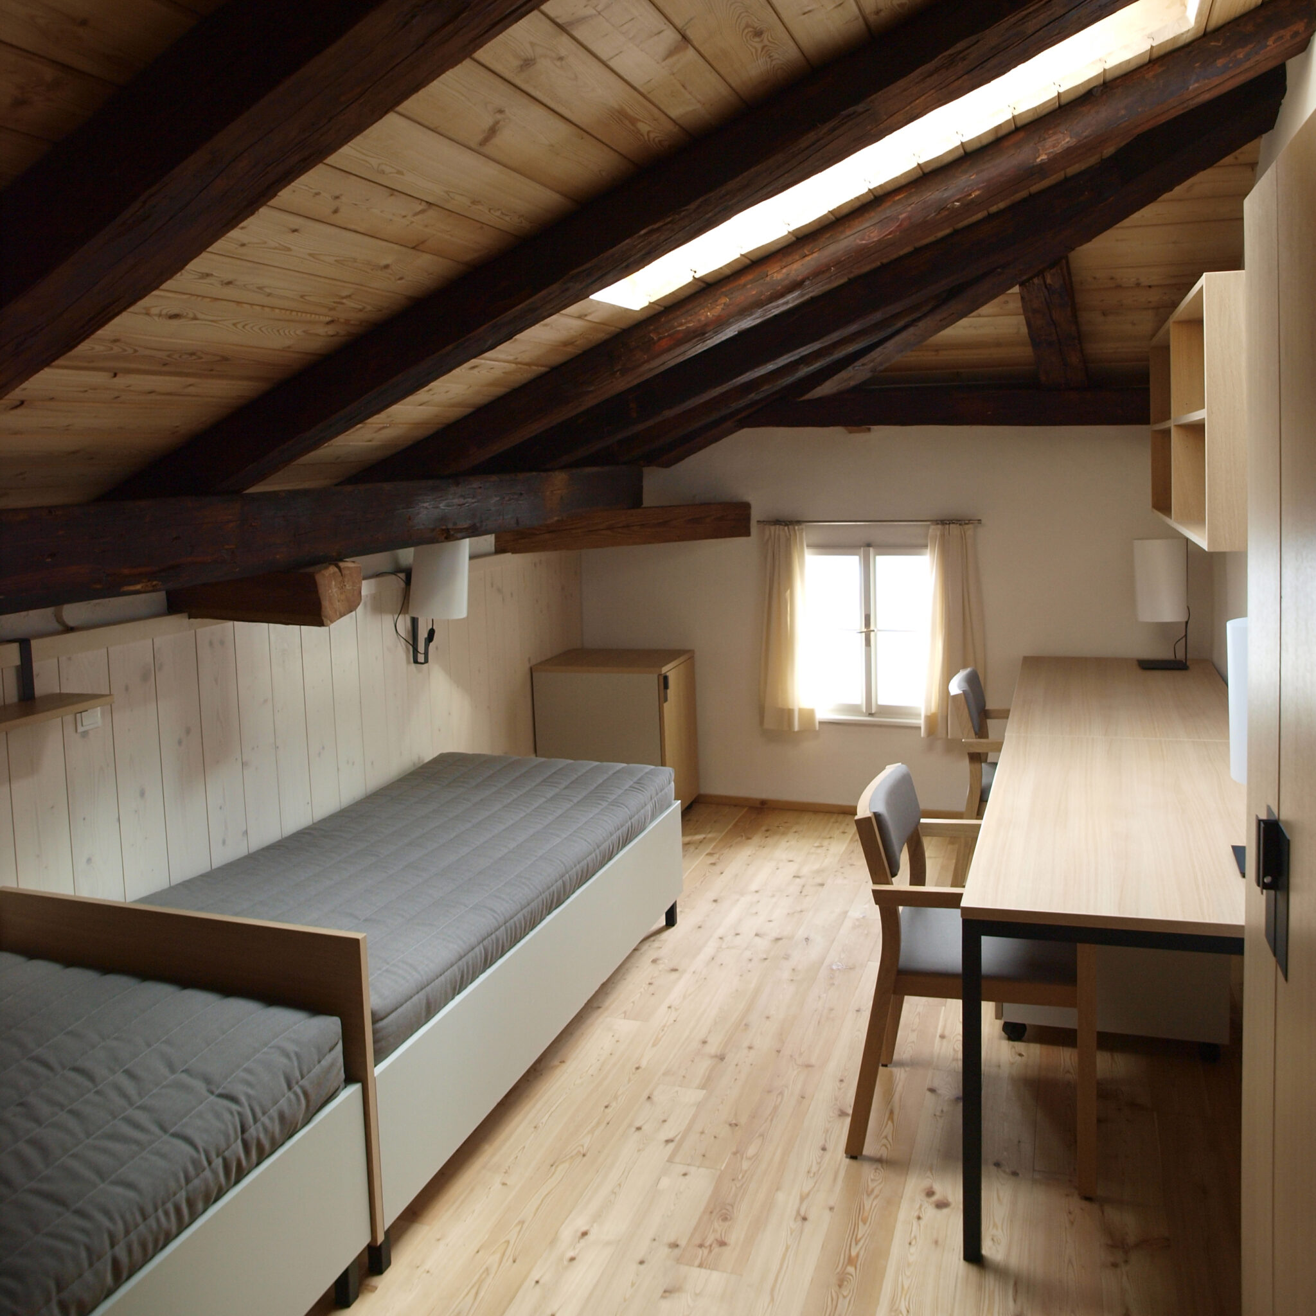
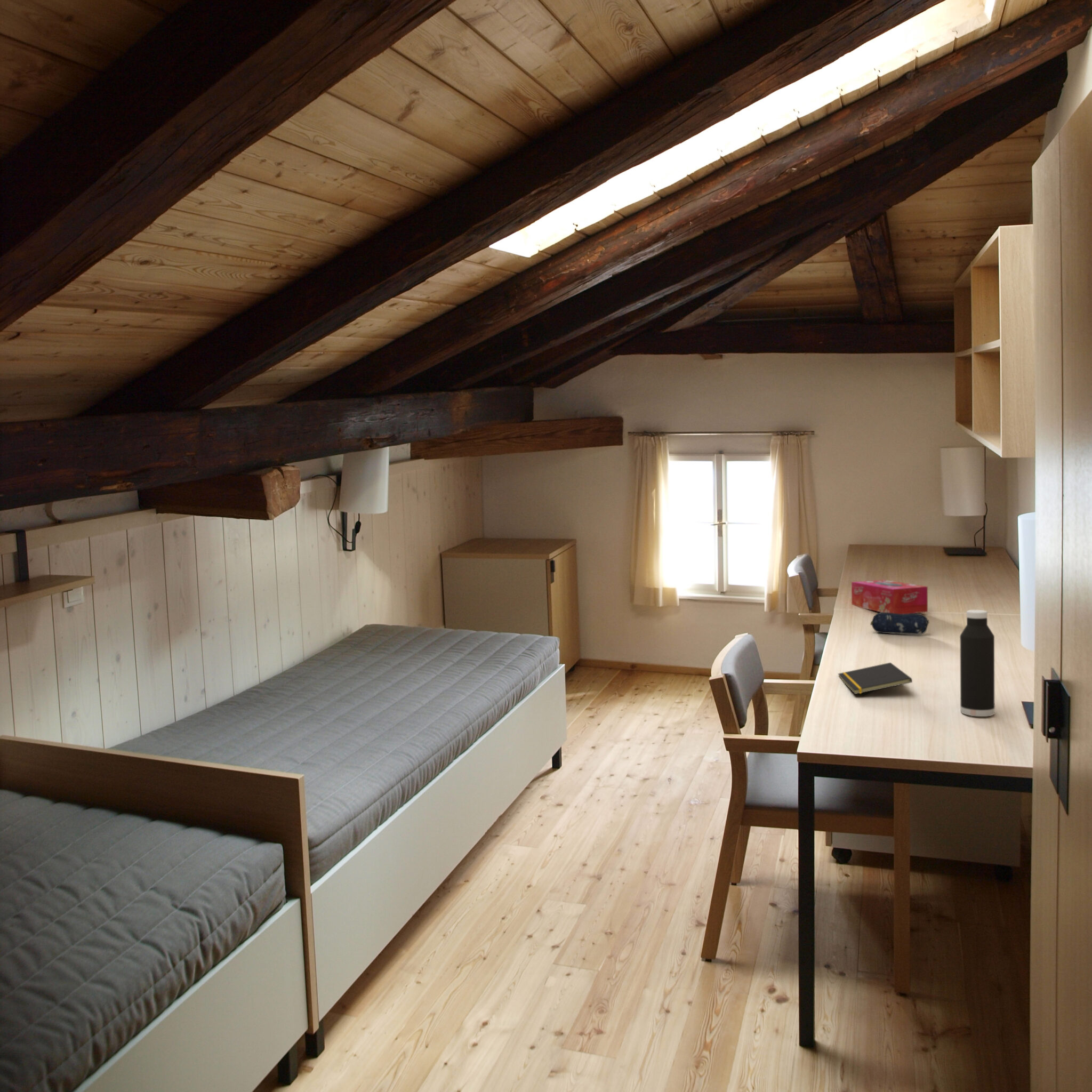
+ water bottle (977, 662)
+ pencil case (900, 623)
+ tissue box (888, 596)
+ notepad (873, 678)
